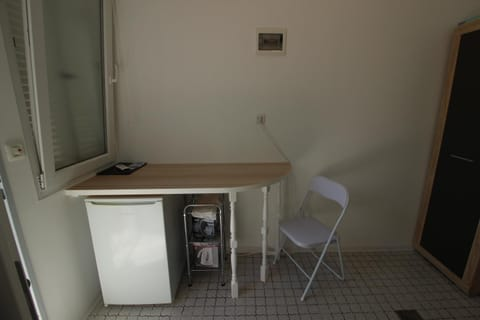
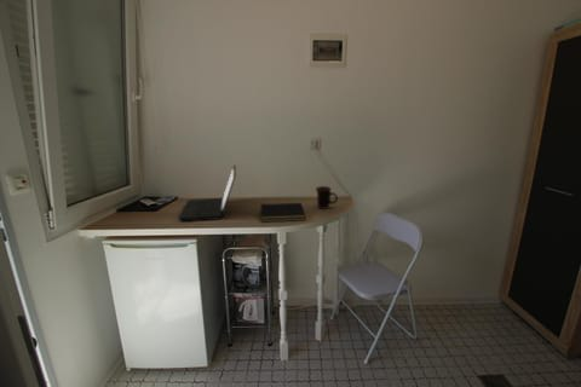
+ notepad (282, 212)
+ laptop (209, 198)
+ mug (326, 197)
